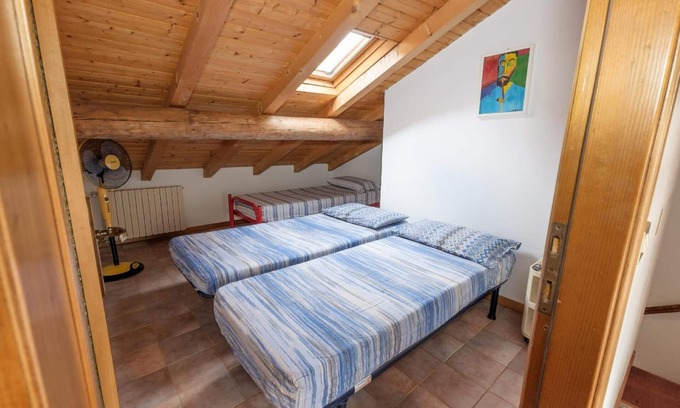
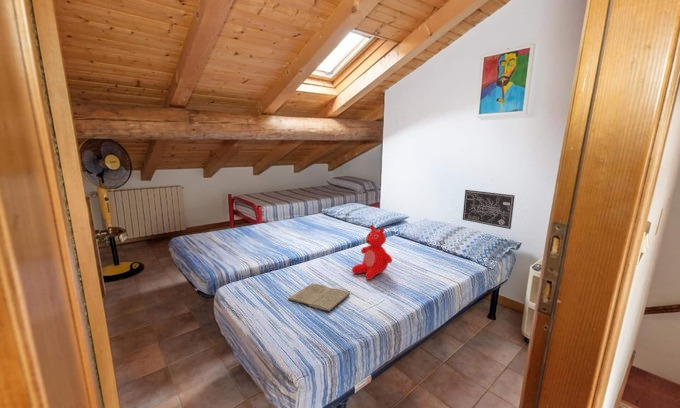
+ wall art (486, 208)
+ book (319, 295)
+ teddy bear (371, 250)
